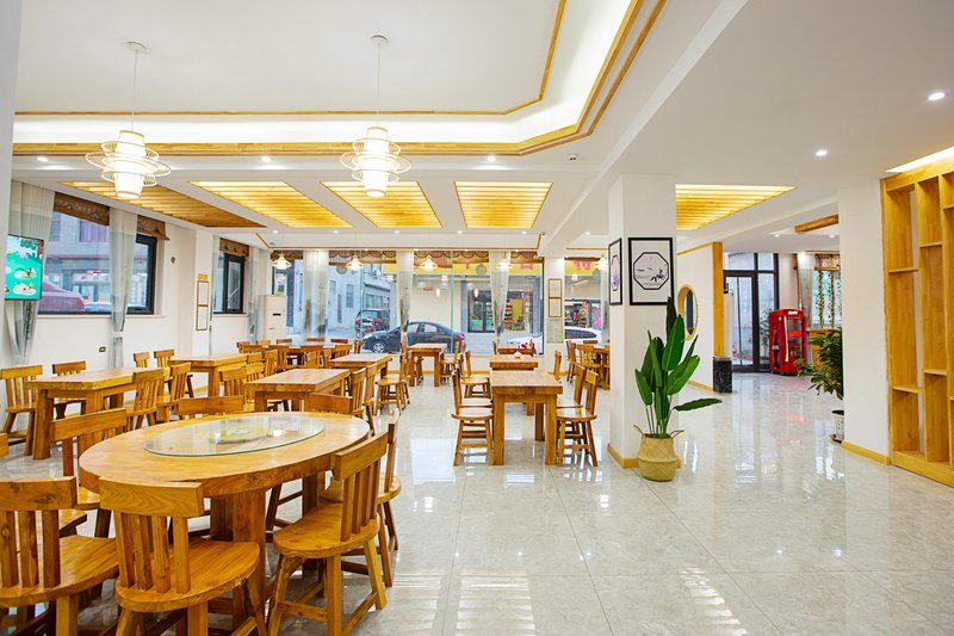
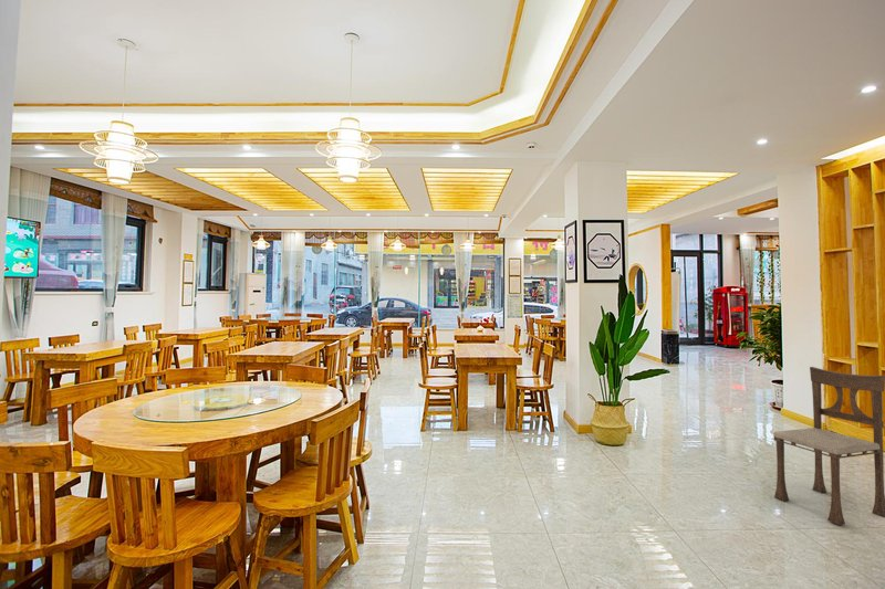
+ dining chair (826, 438)
